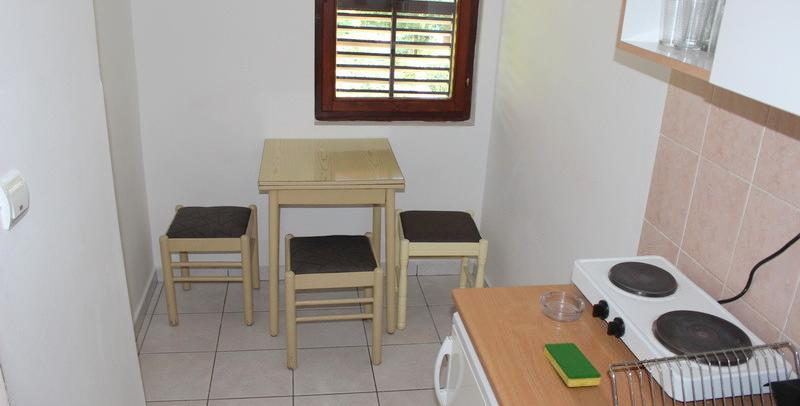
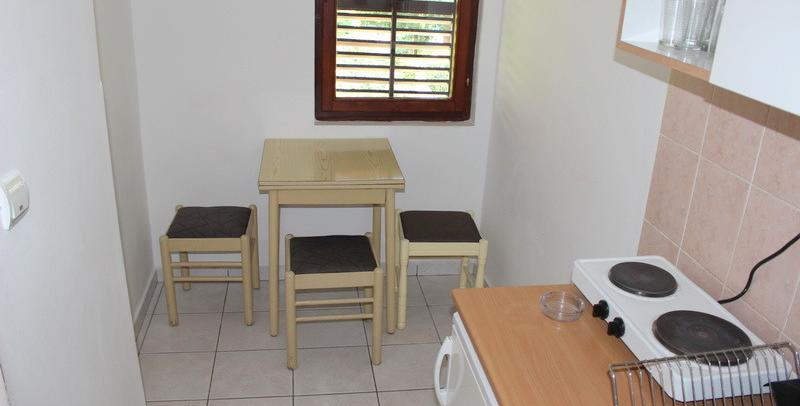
- dish sponge (571, 363)
